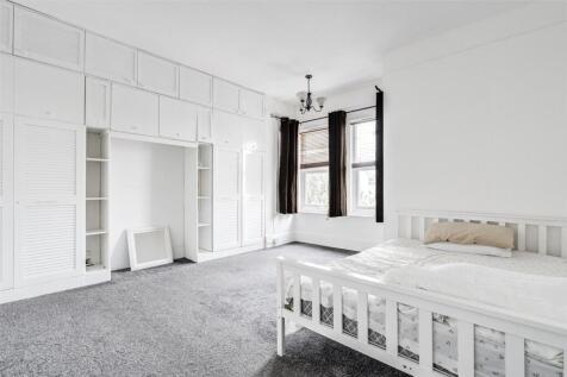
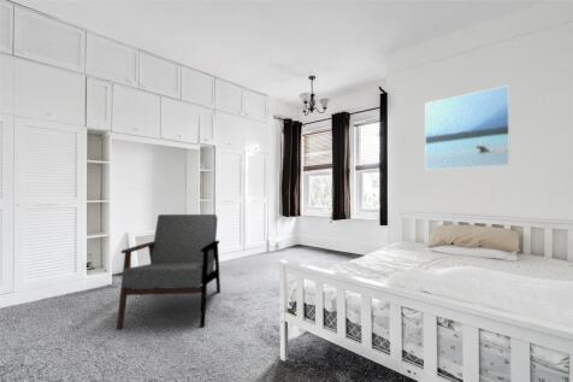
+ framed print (463, 131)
+ armchair (177, 261)
